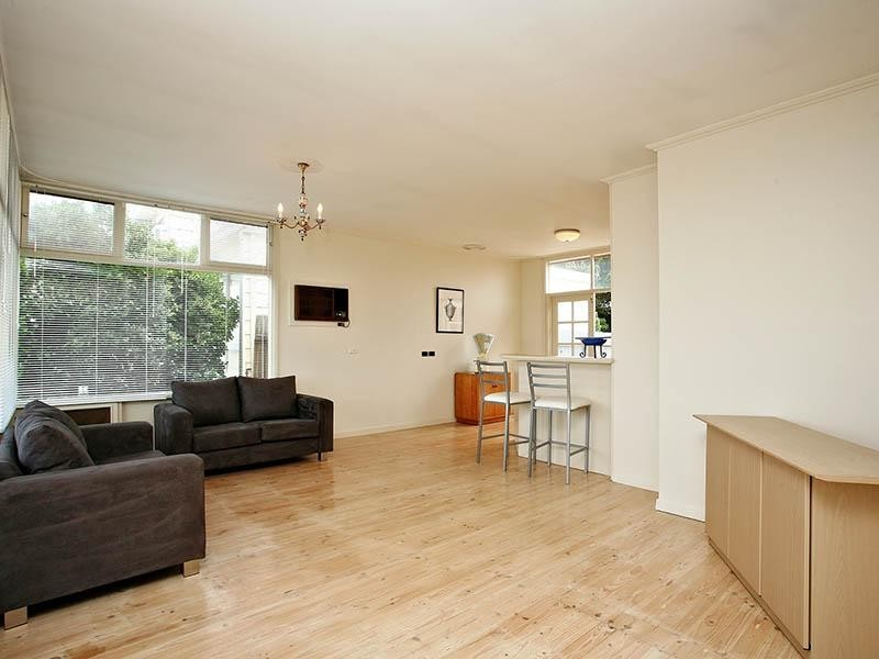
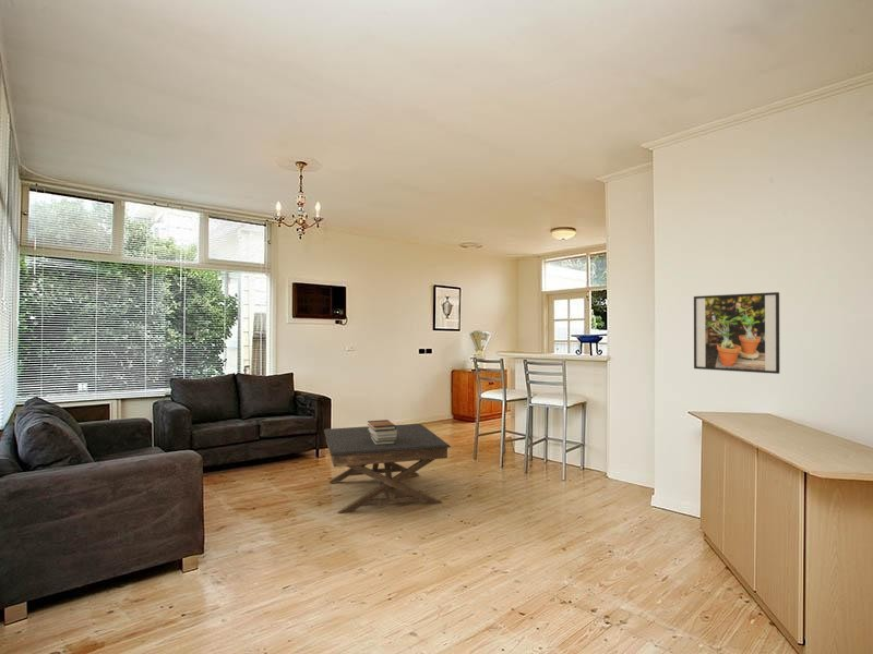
+ coffee table (382, 462)
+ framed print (733, 332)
+ book stack (382, 432)
